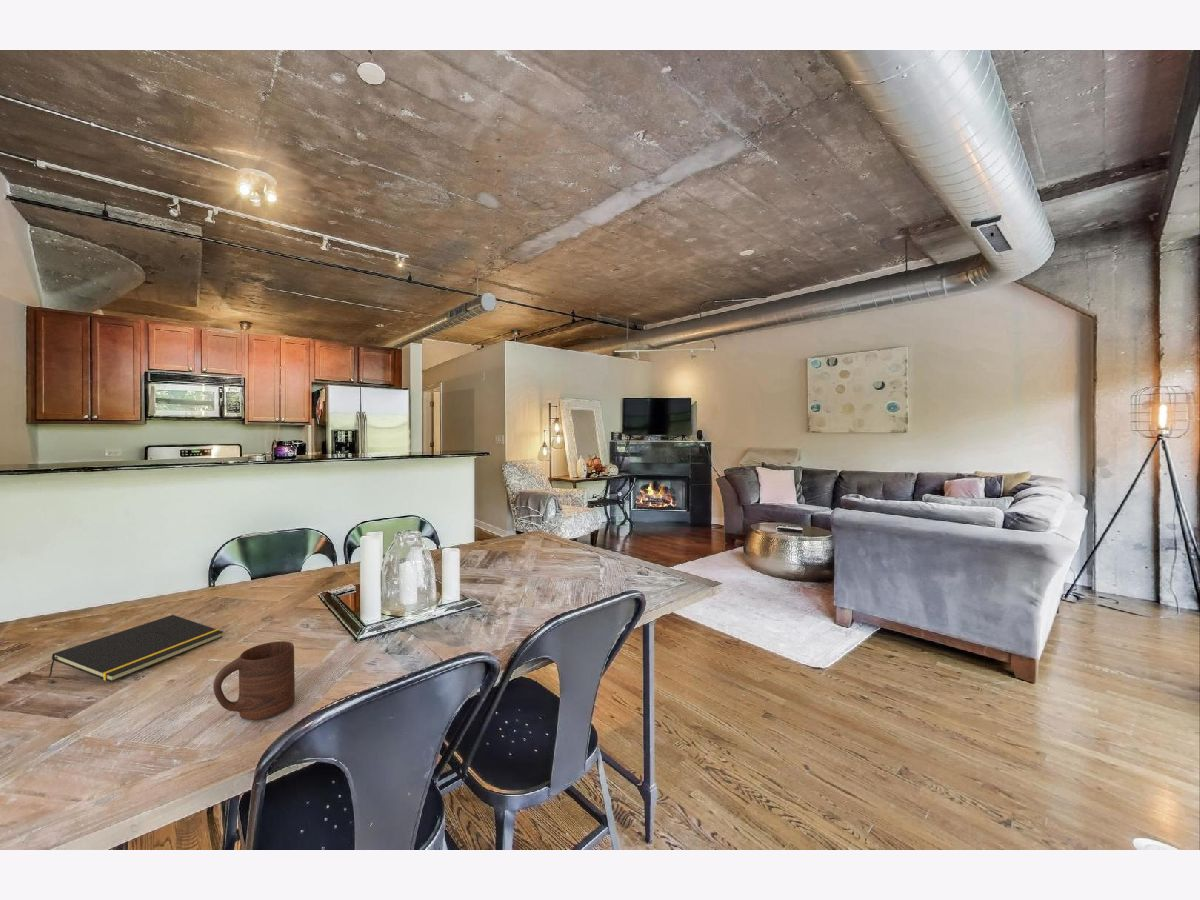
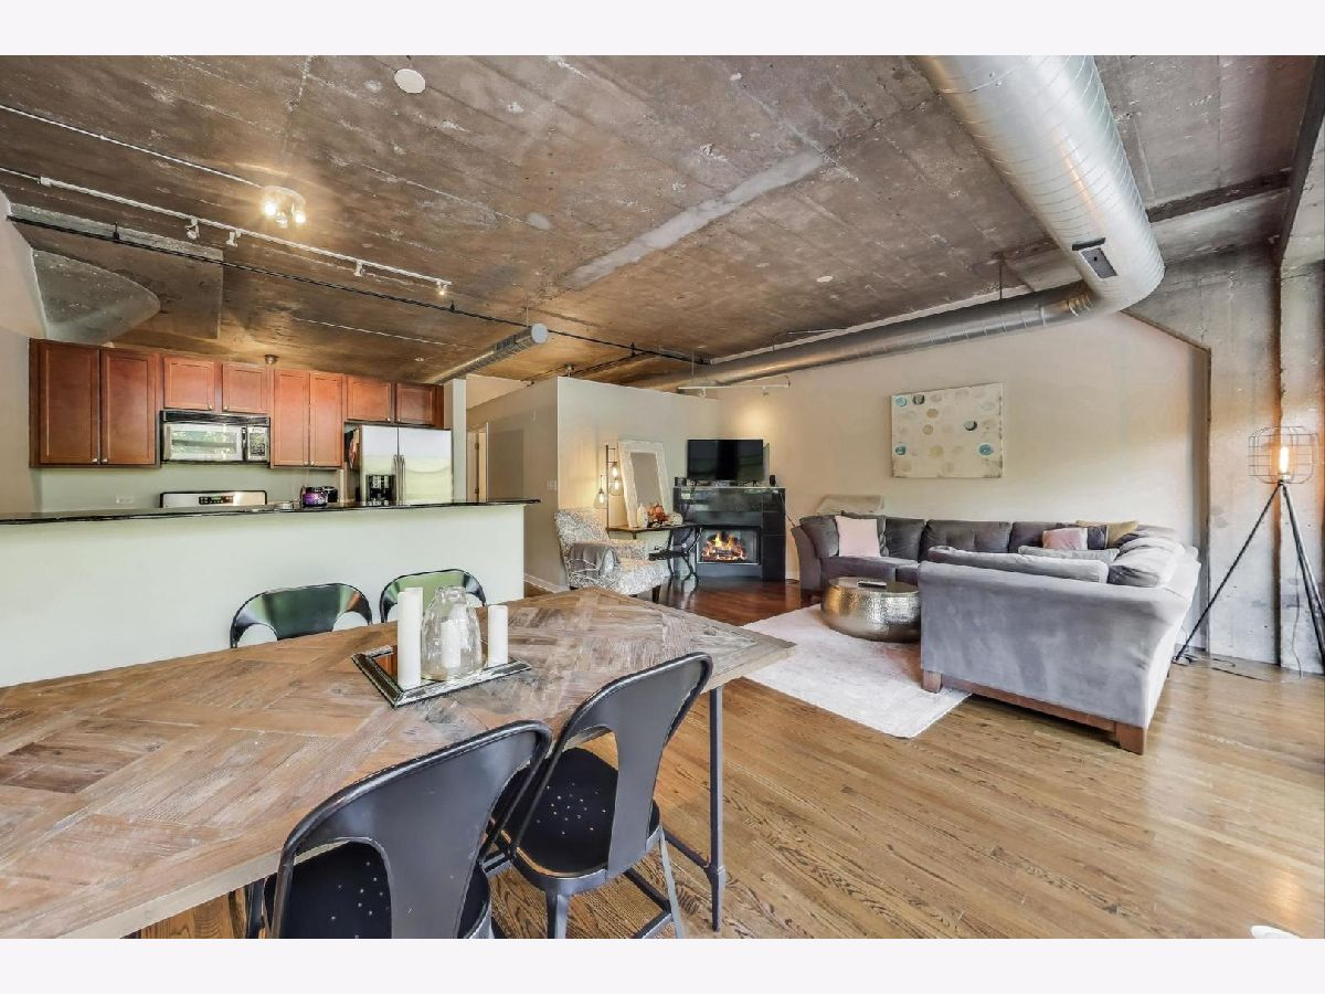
- cup (260, 682)
- notepad (145, 644)
